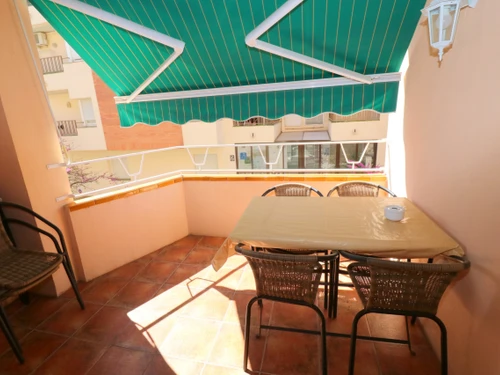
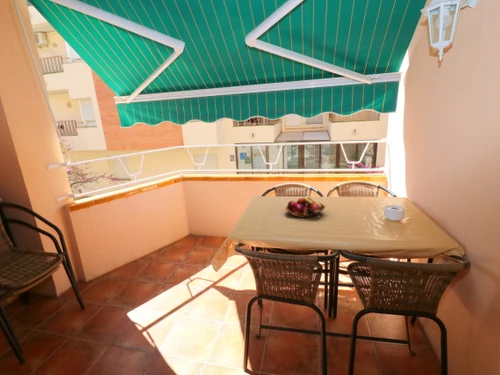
+ fruit basket (305, 206)
